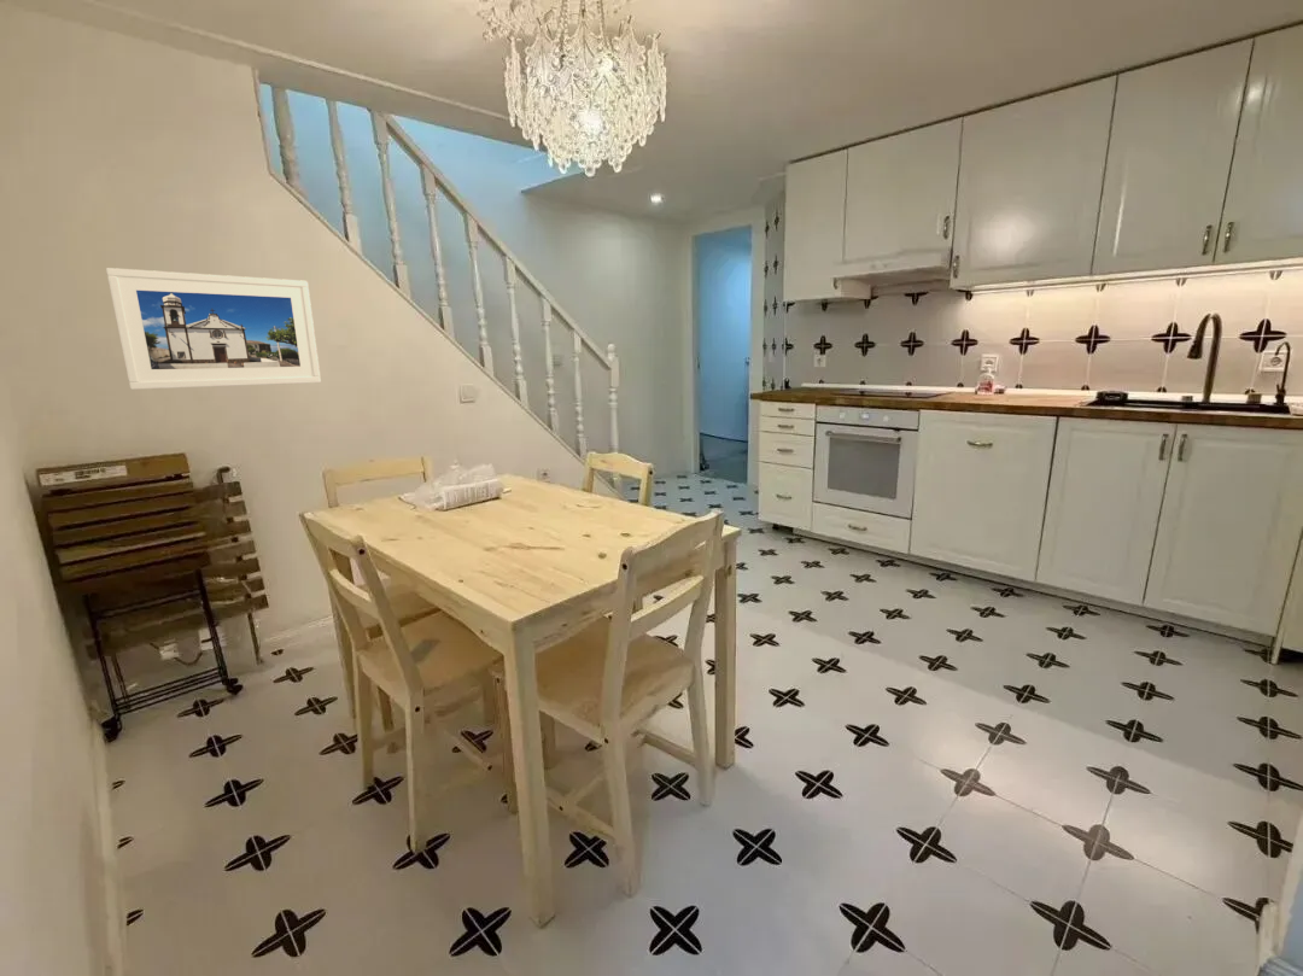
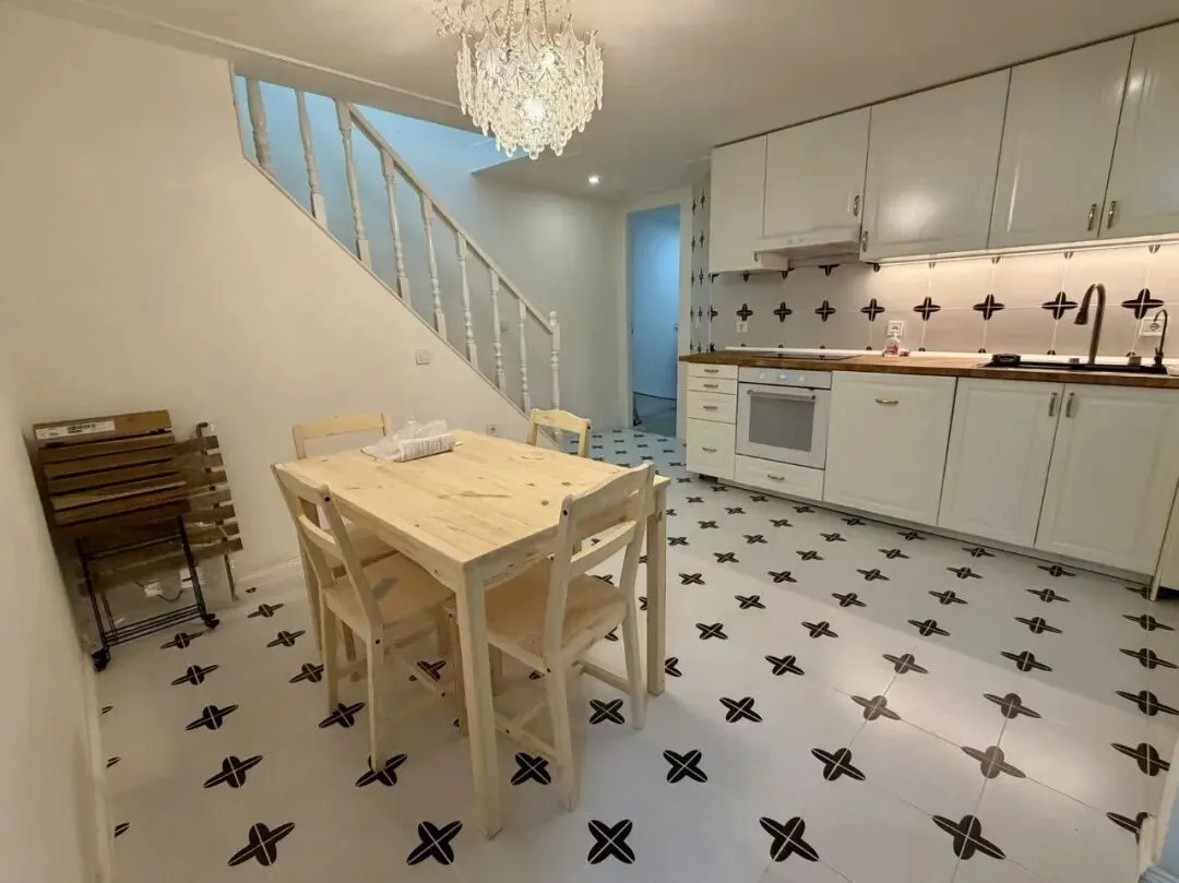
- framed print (224, 331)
